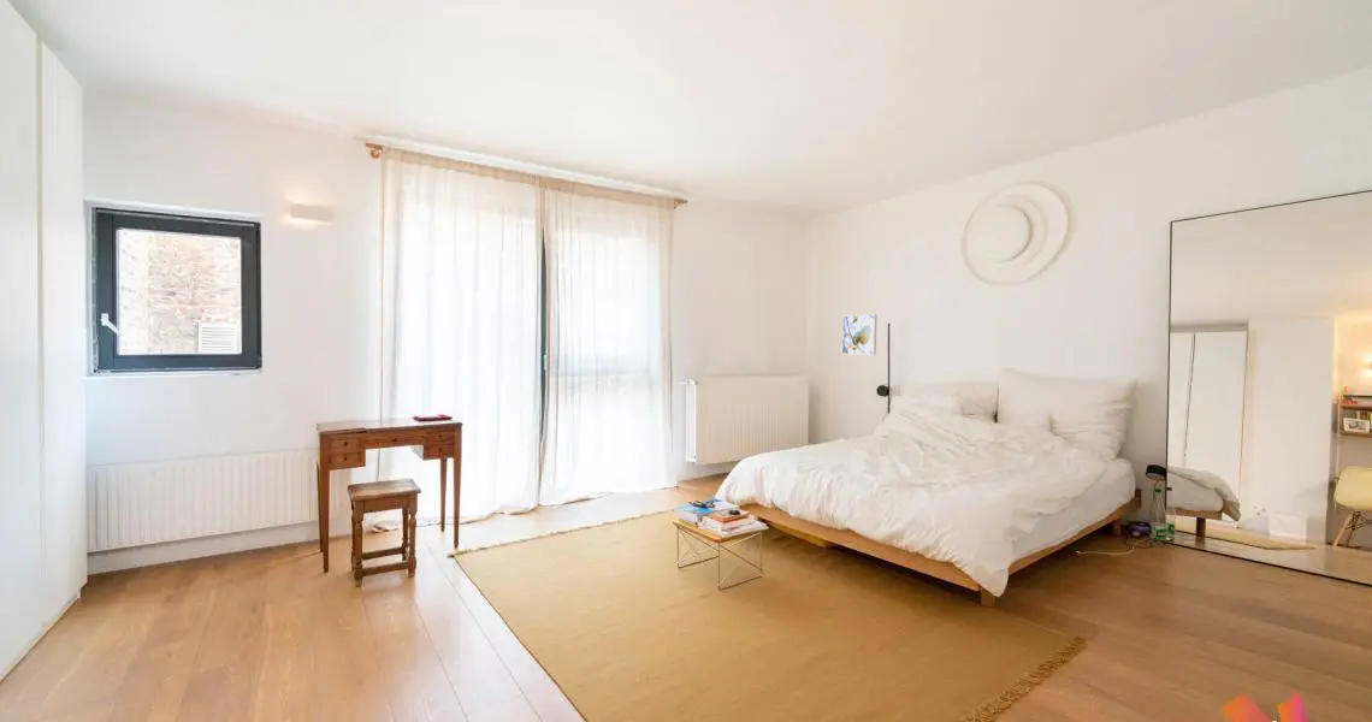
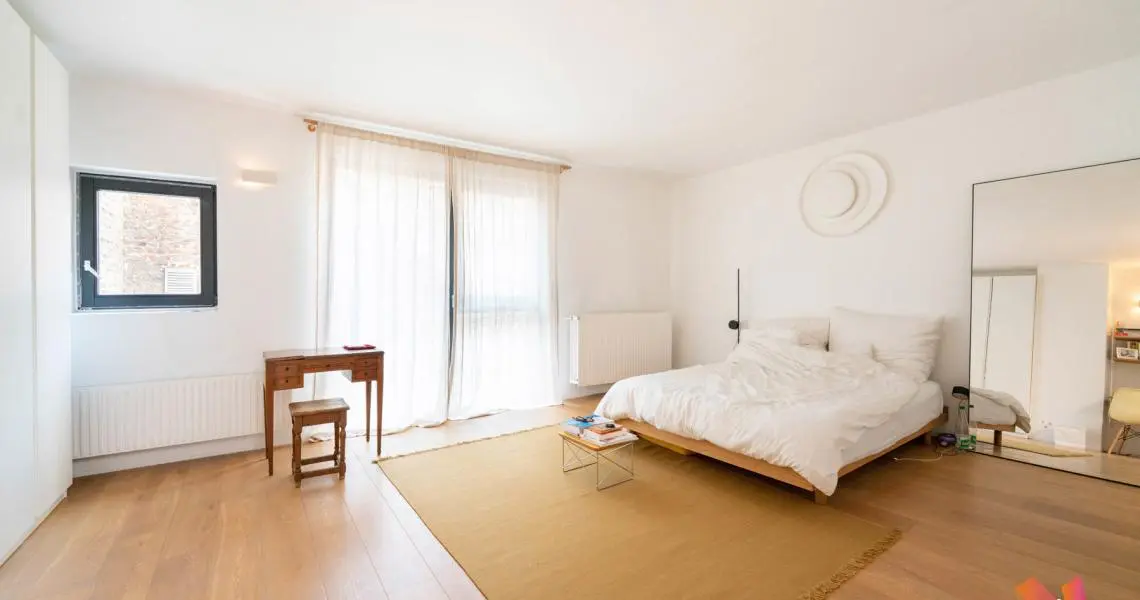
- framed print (858, 335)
